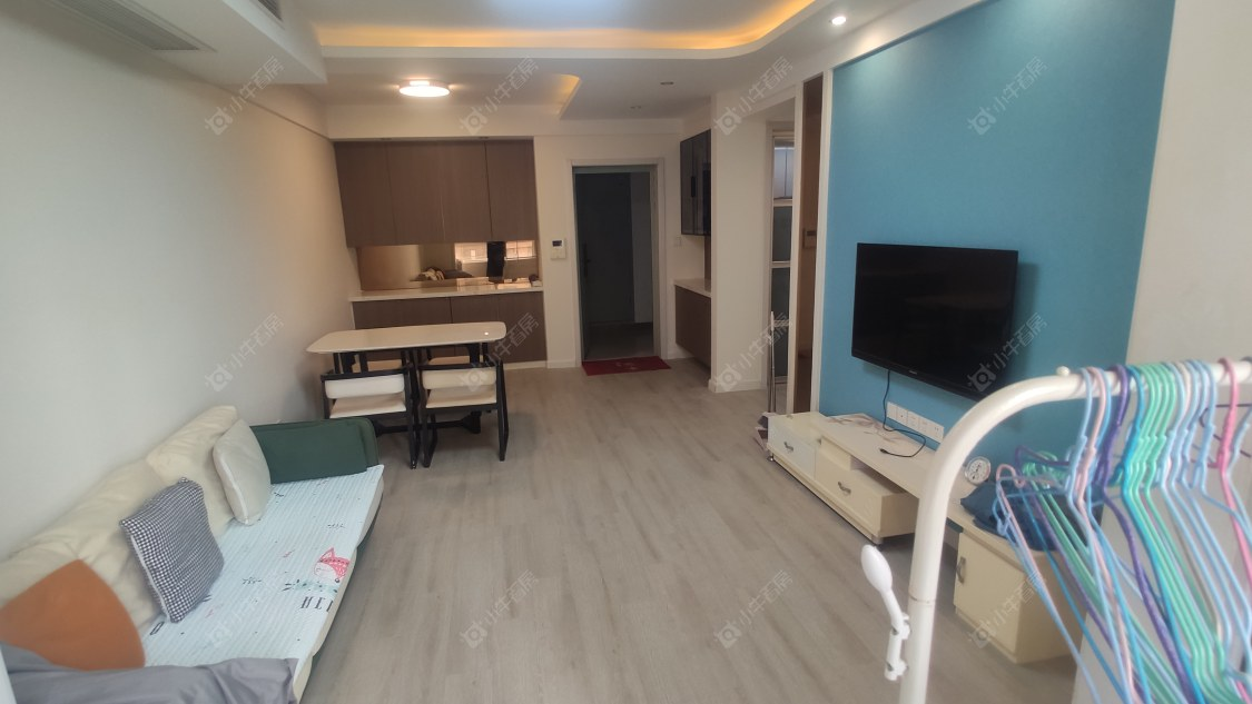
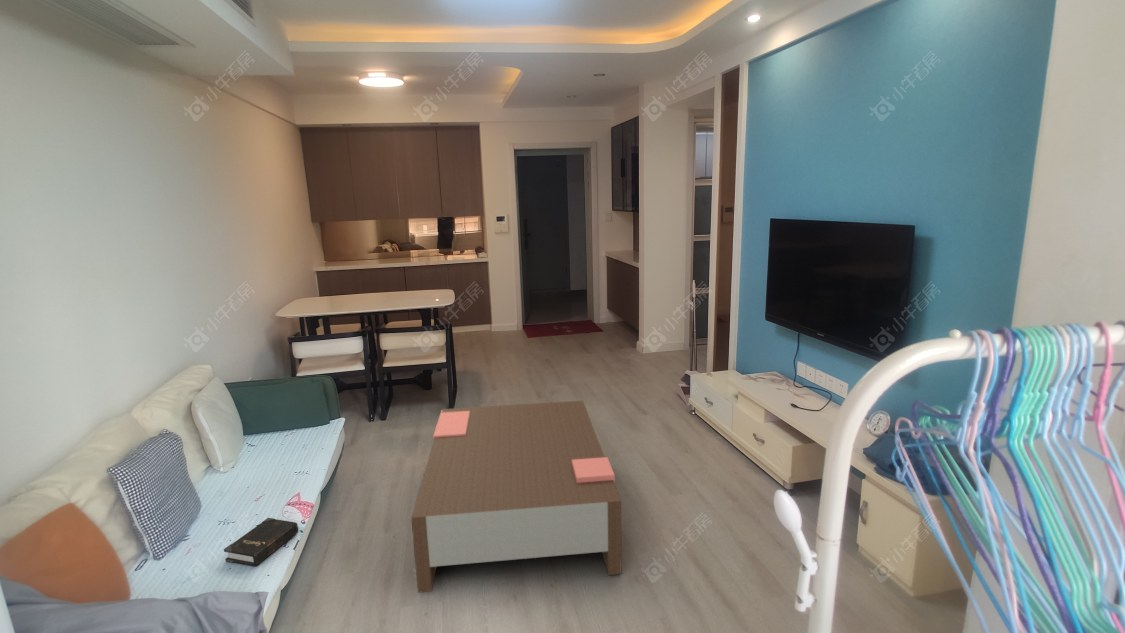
+ coffee table (516, 477)
+ hardback book (262, 540)
